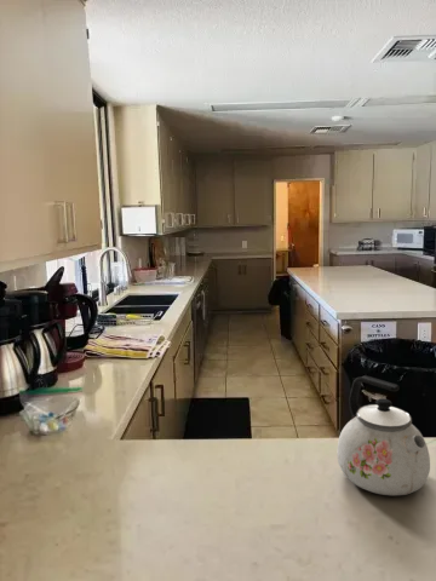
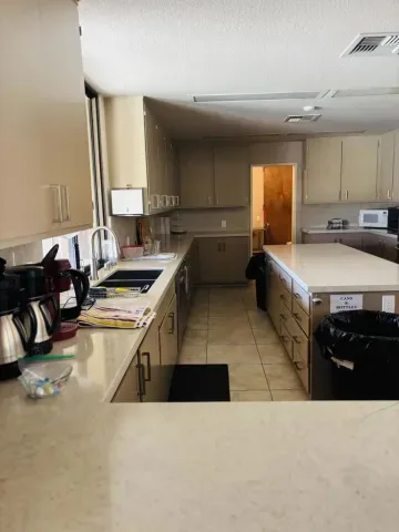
- kettle (383, 430)
